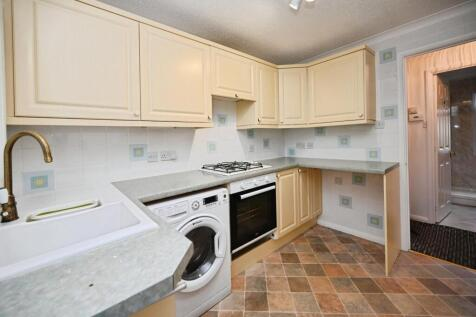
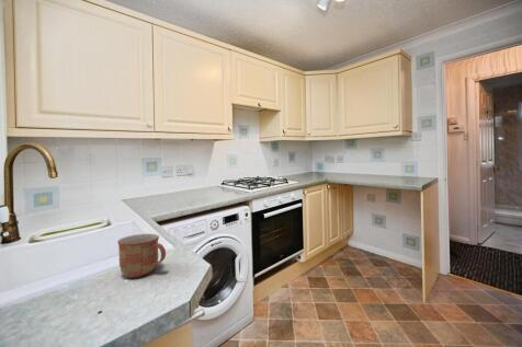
+ mug (144, 255)
